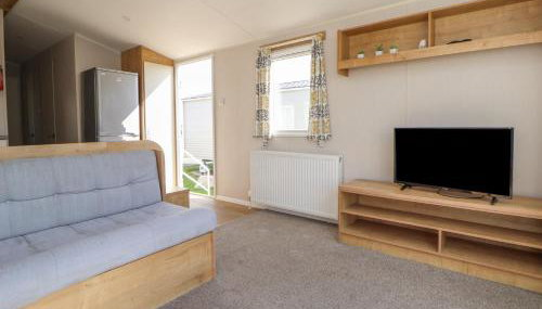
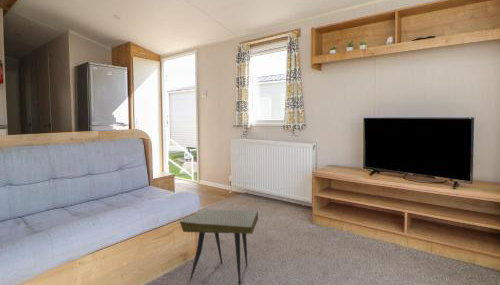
+ side table (219, 245)
